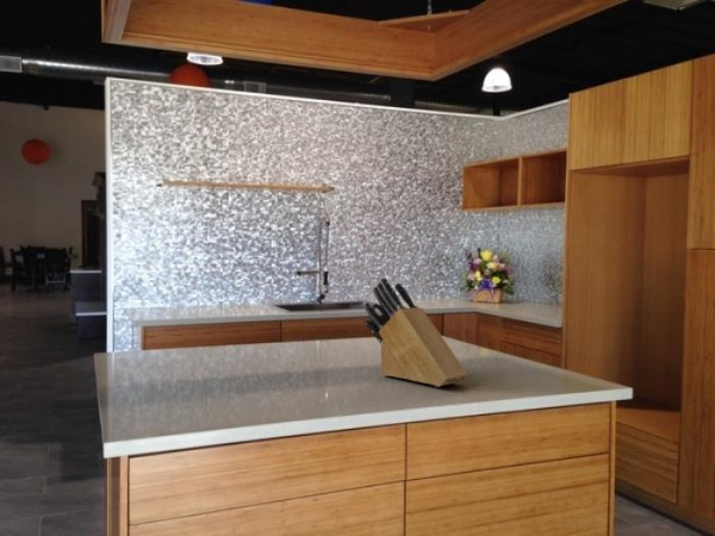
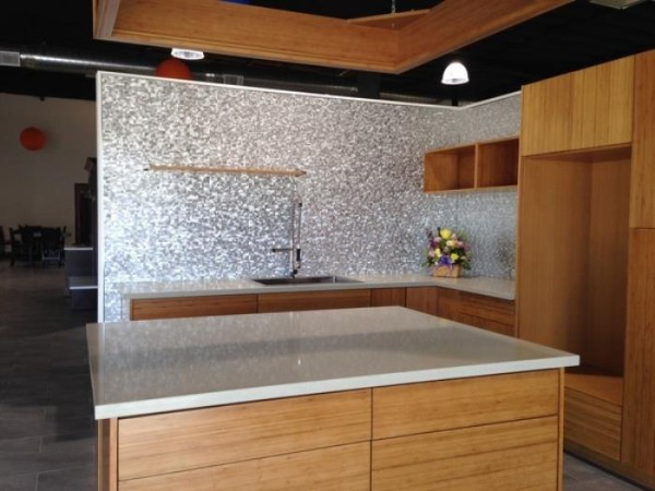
- knife block (412, 328)
